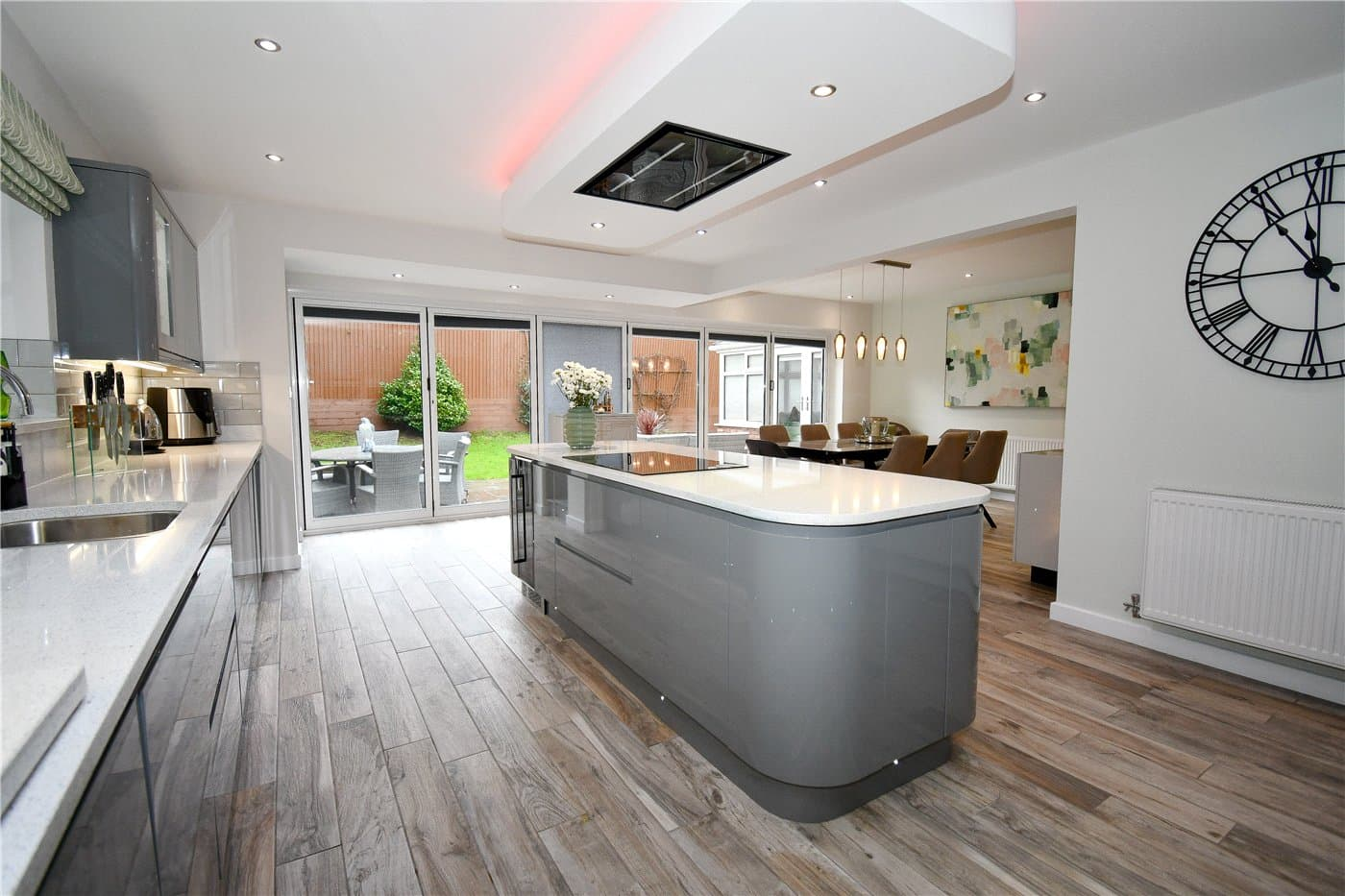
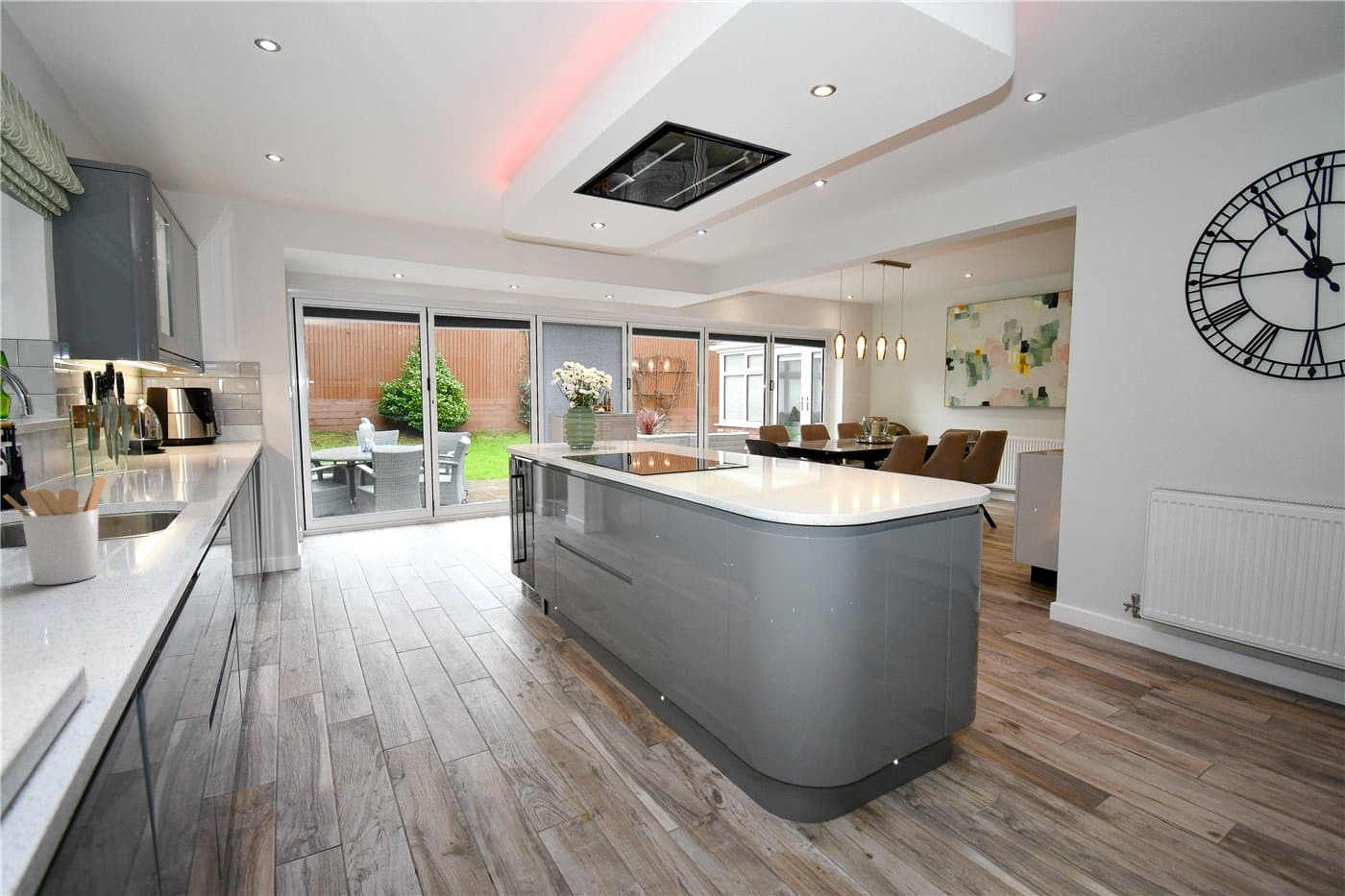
+ utensil holder (60, 530)
